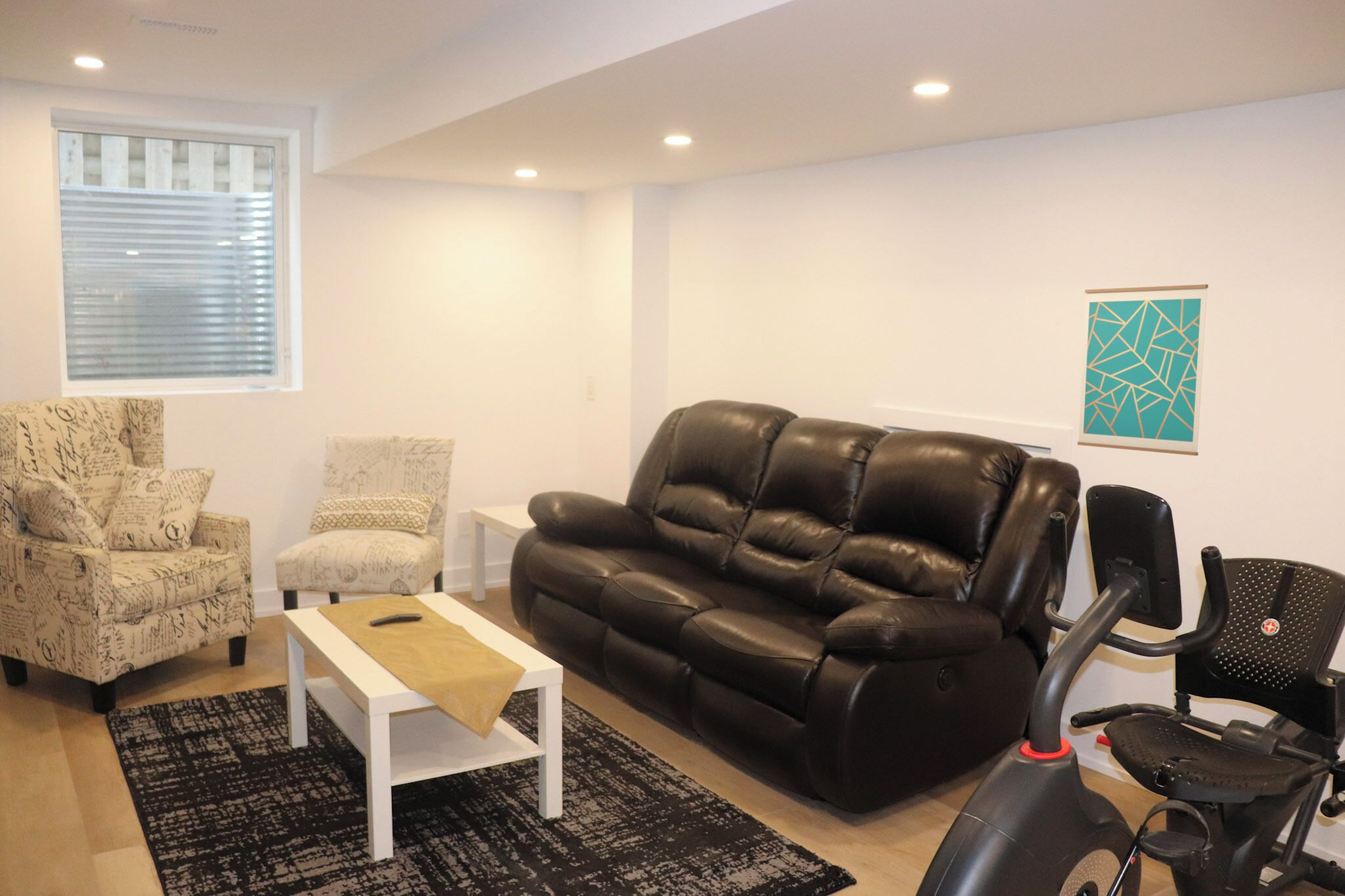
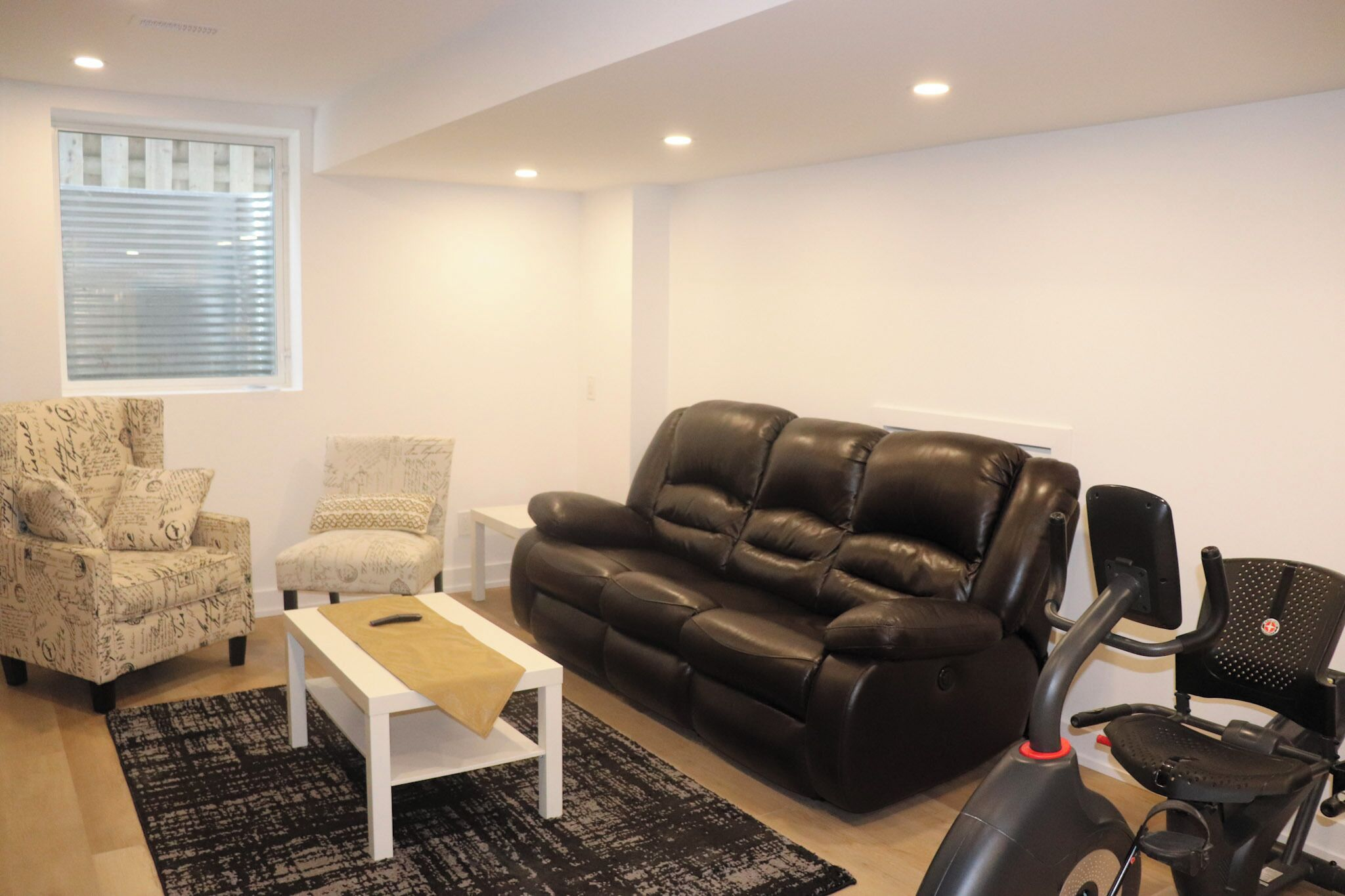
- wall art (1139, 369)
